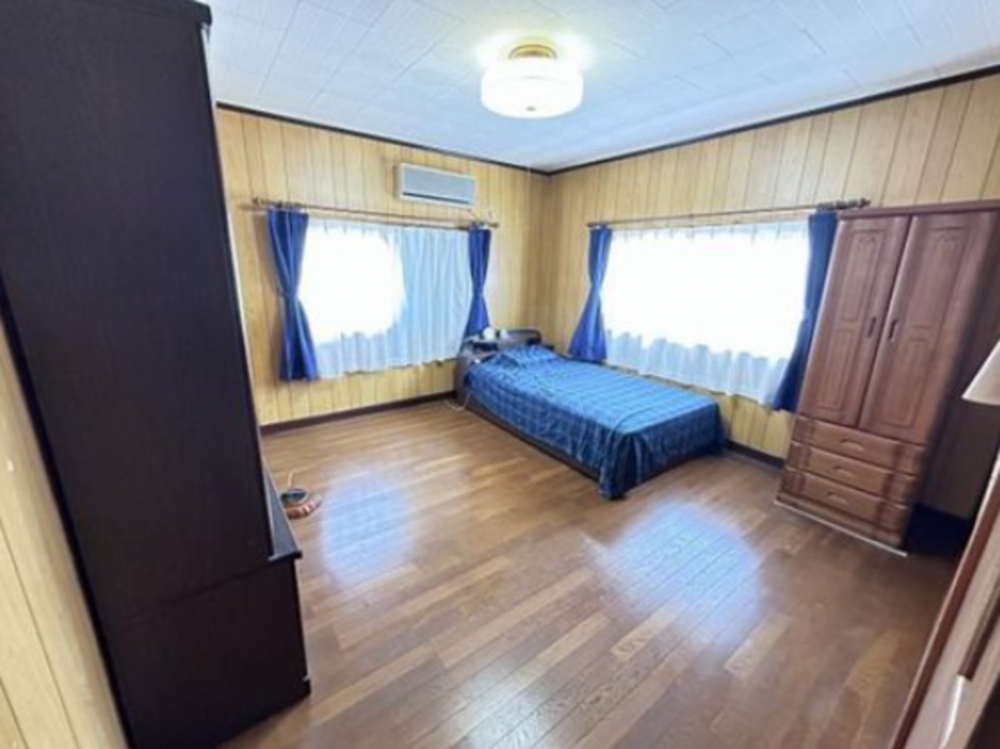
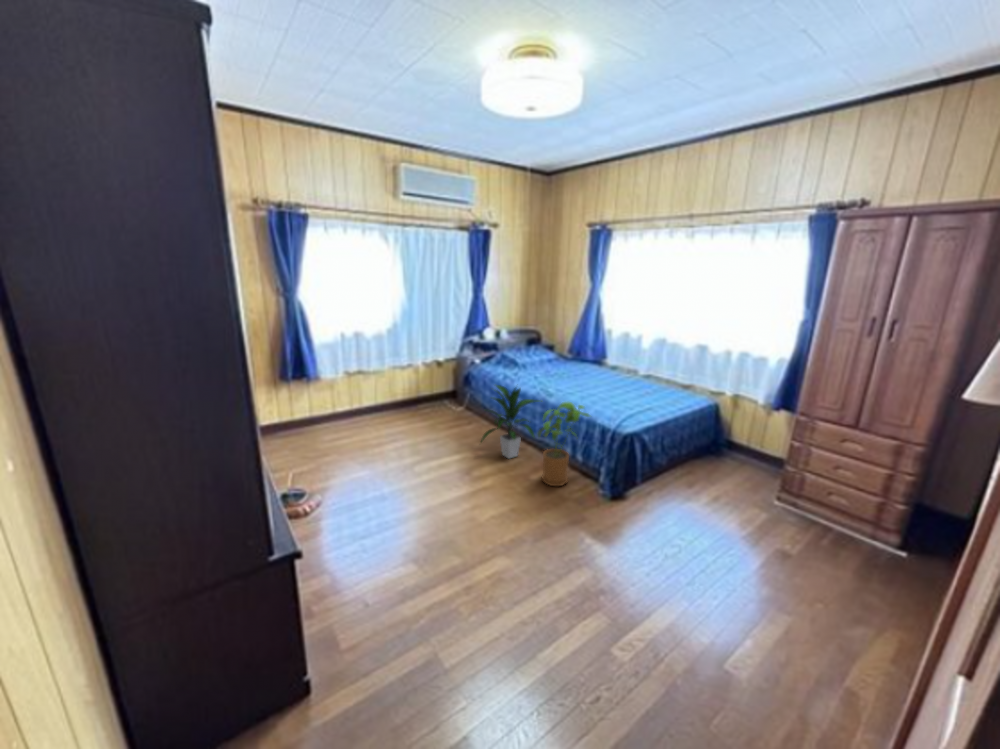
+ indoor plant (507, 419)
+ house plant (557, 442)
